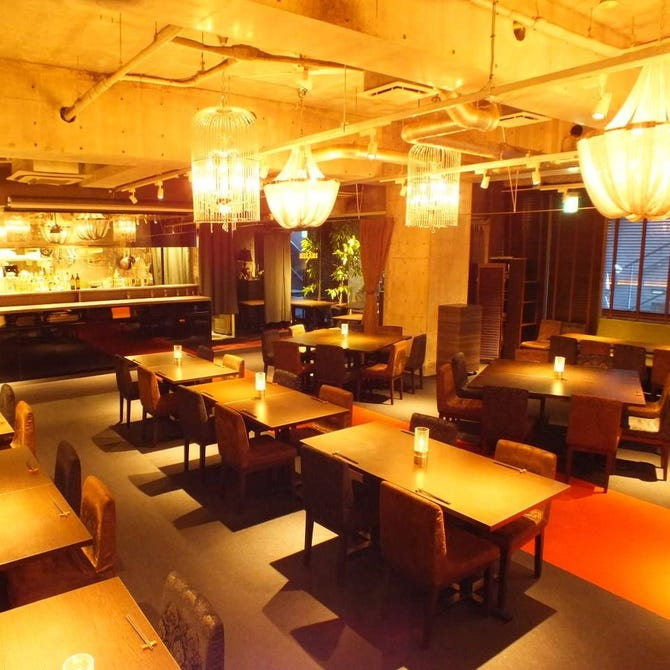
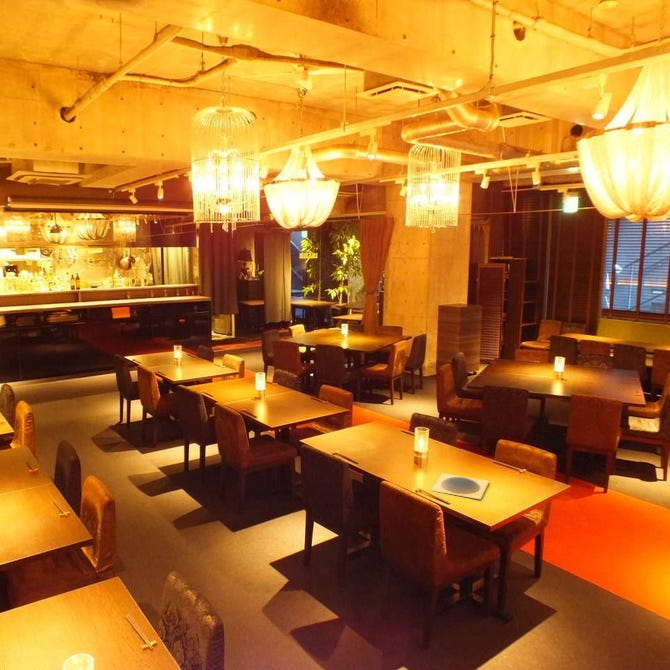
+ plate (460, 483)
